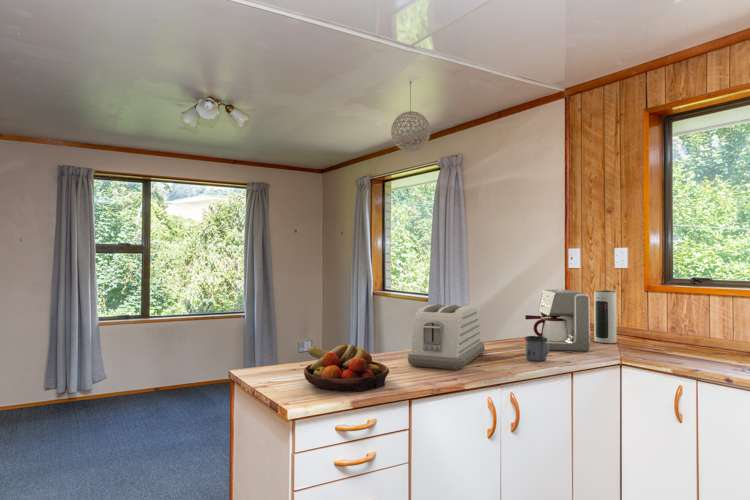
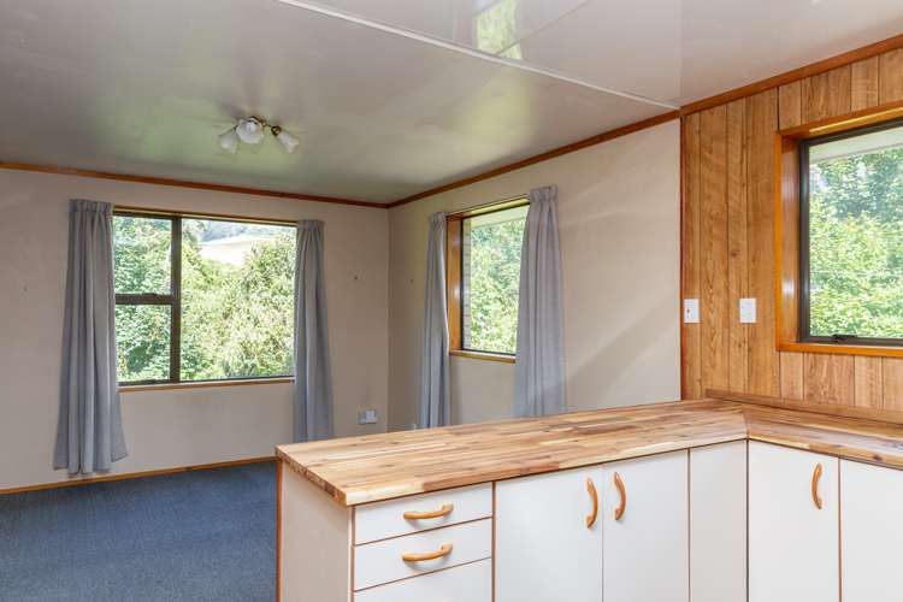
- coffee maker (561, 318)
- pendant light (410, 116)
- fruit bowl (345, 364)
- speaker (605, 316)
- mug (538, 349)
- toaster (447, 332)
